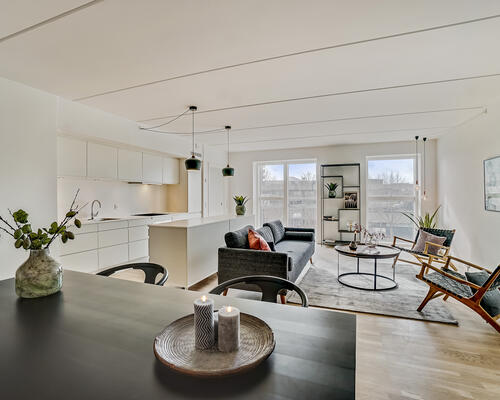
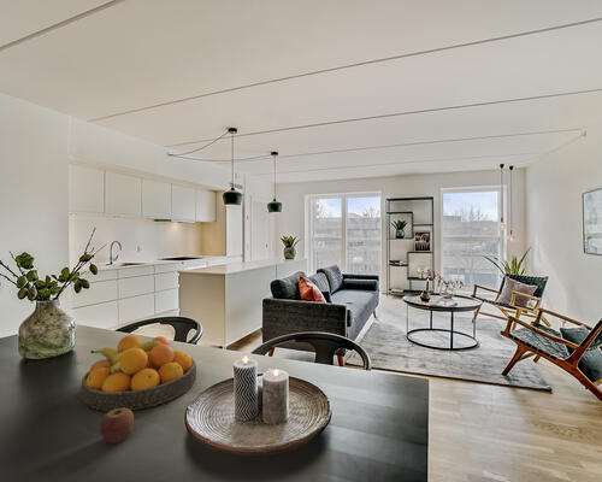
+ fruit bowl (142, 363)
+ apple (117, 422)
